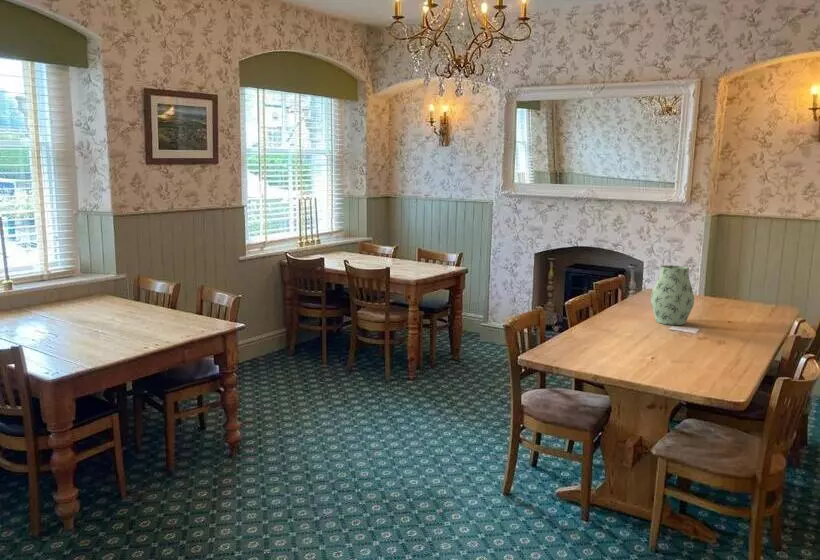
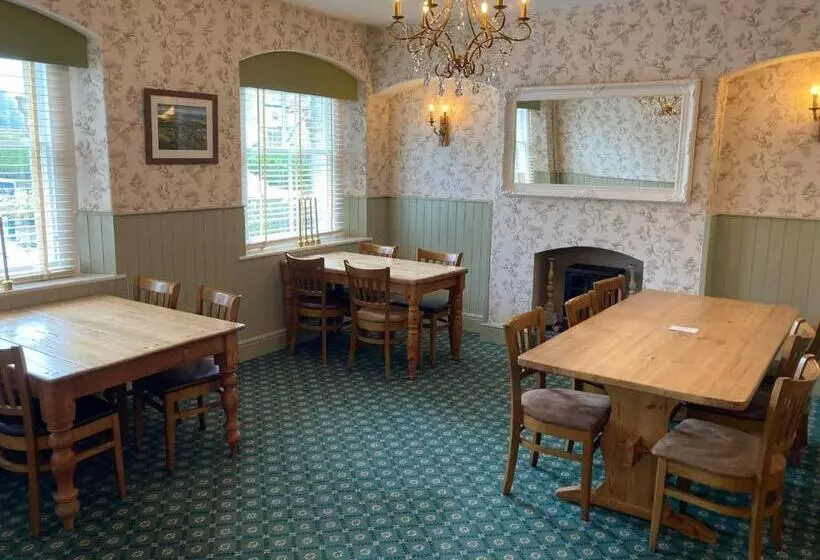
- vase (672, 294)
